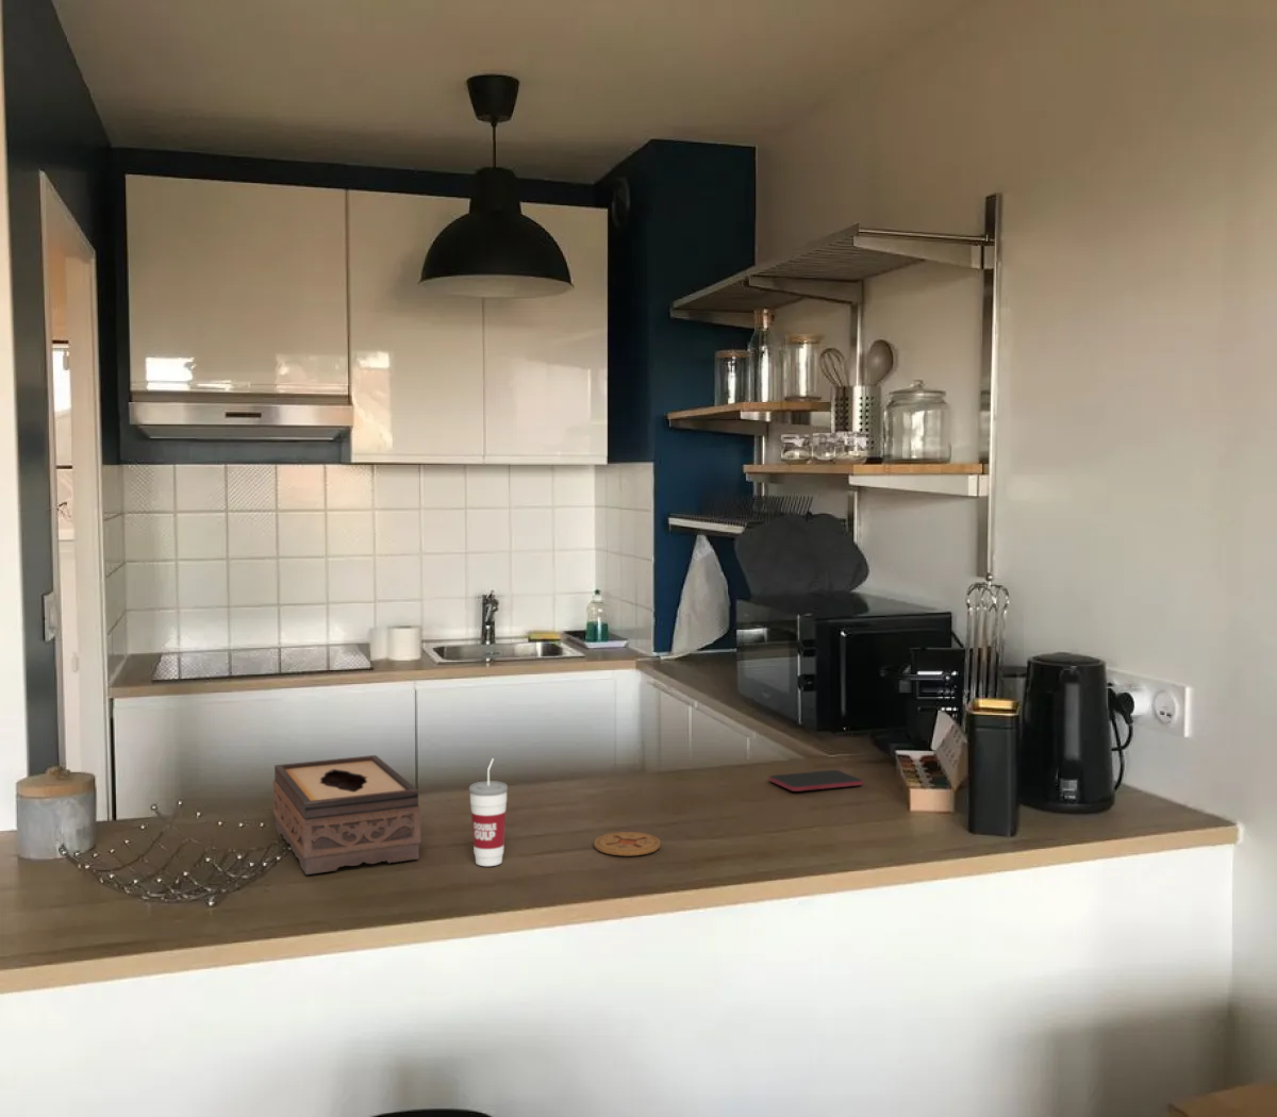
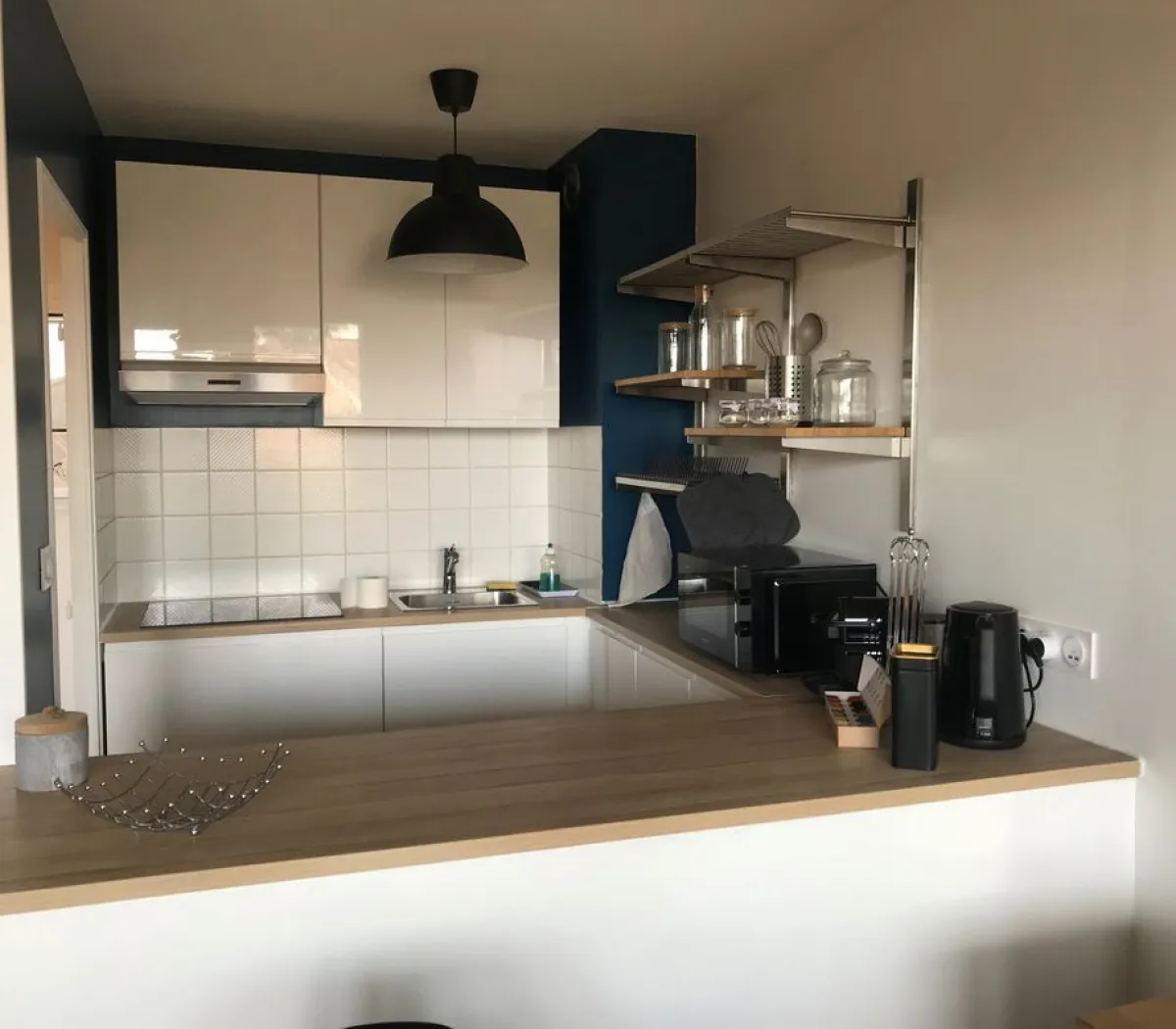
- smartphone (815, 779)
- coaster (627, 843)
- tissue box (344, 810)
- cup (489, 811)
